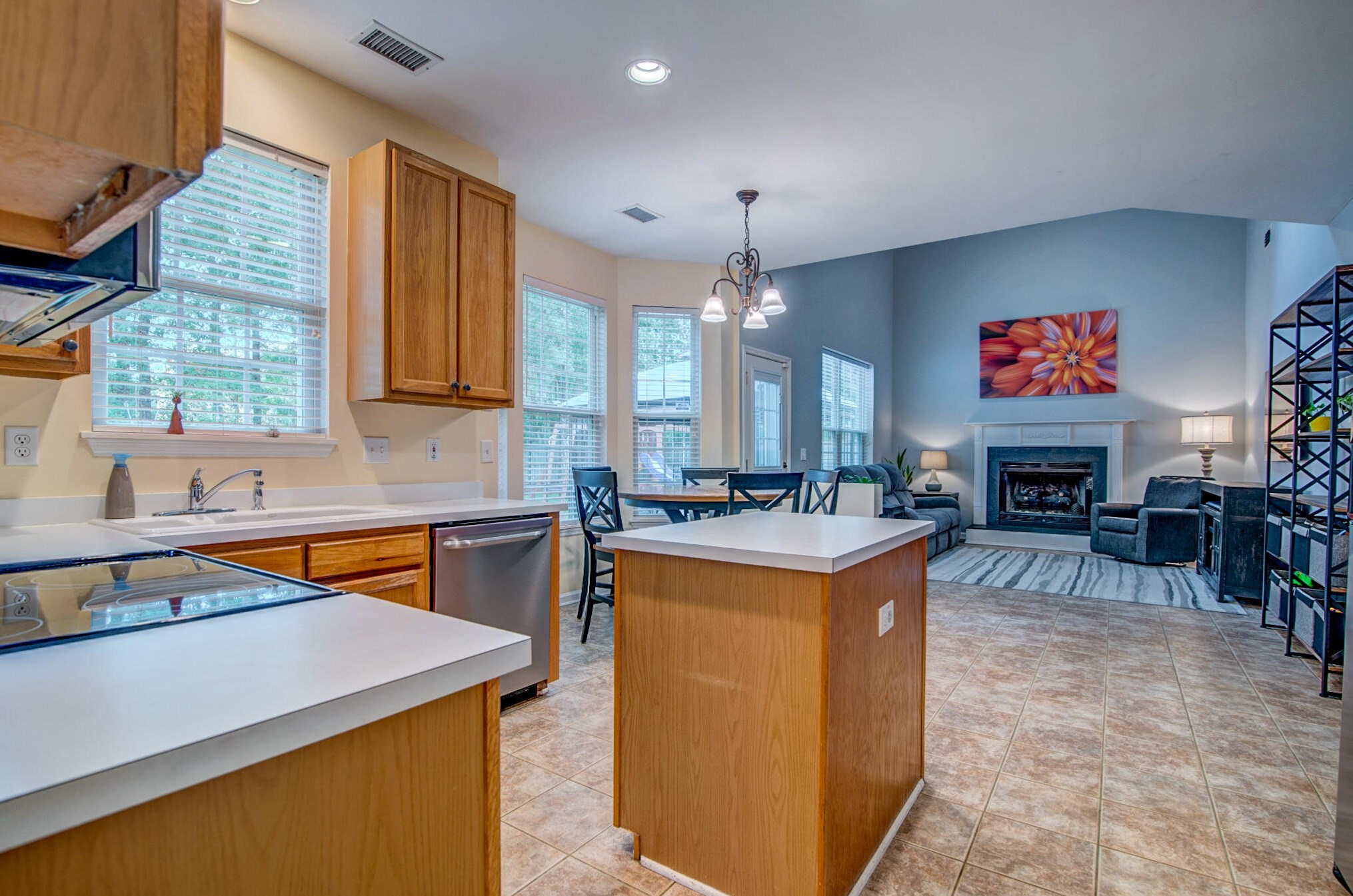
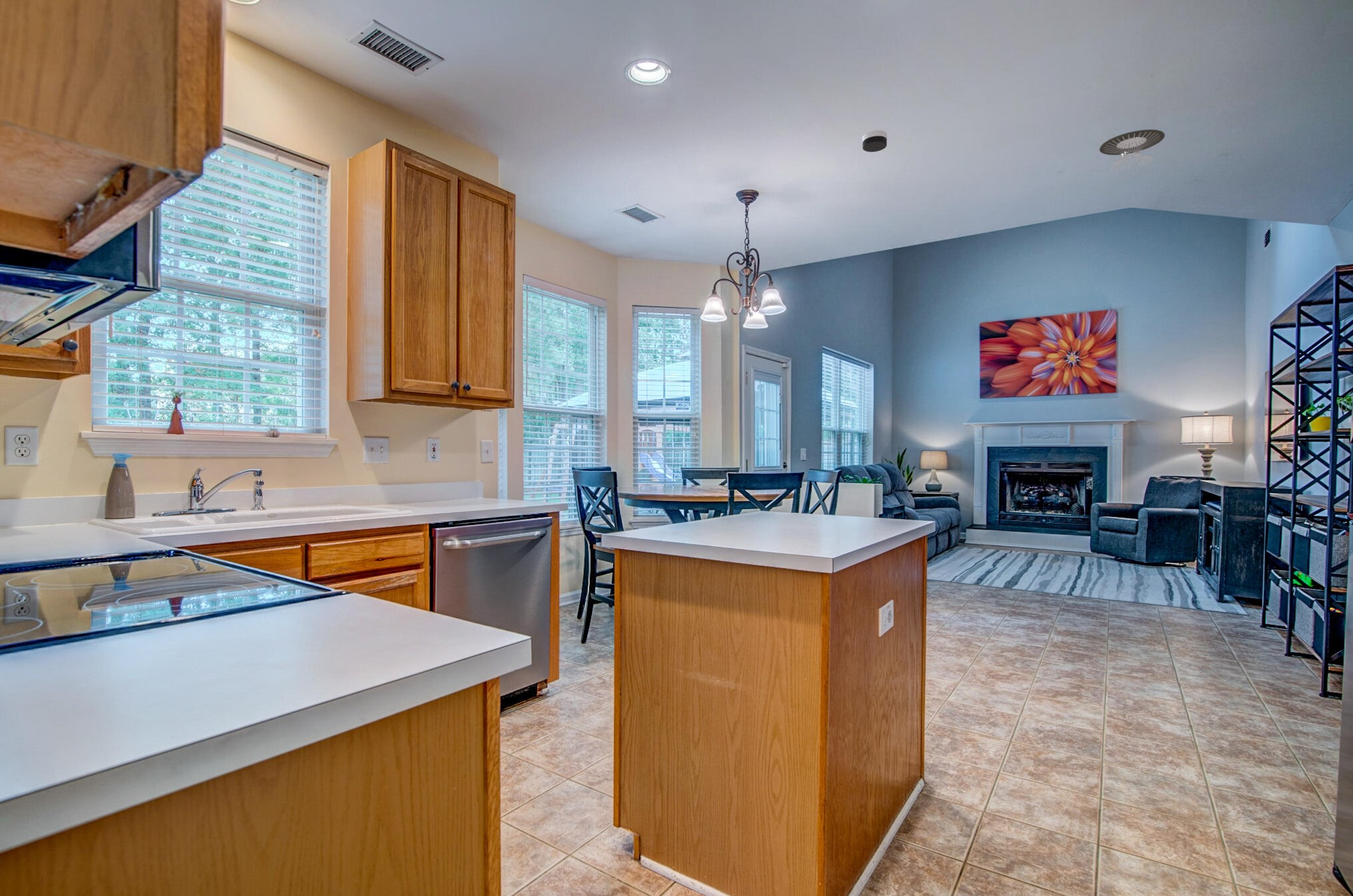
+ smoke detector (874, 141)
+ recessed light (1131, 153)
